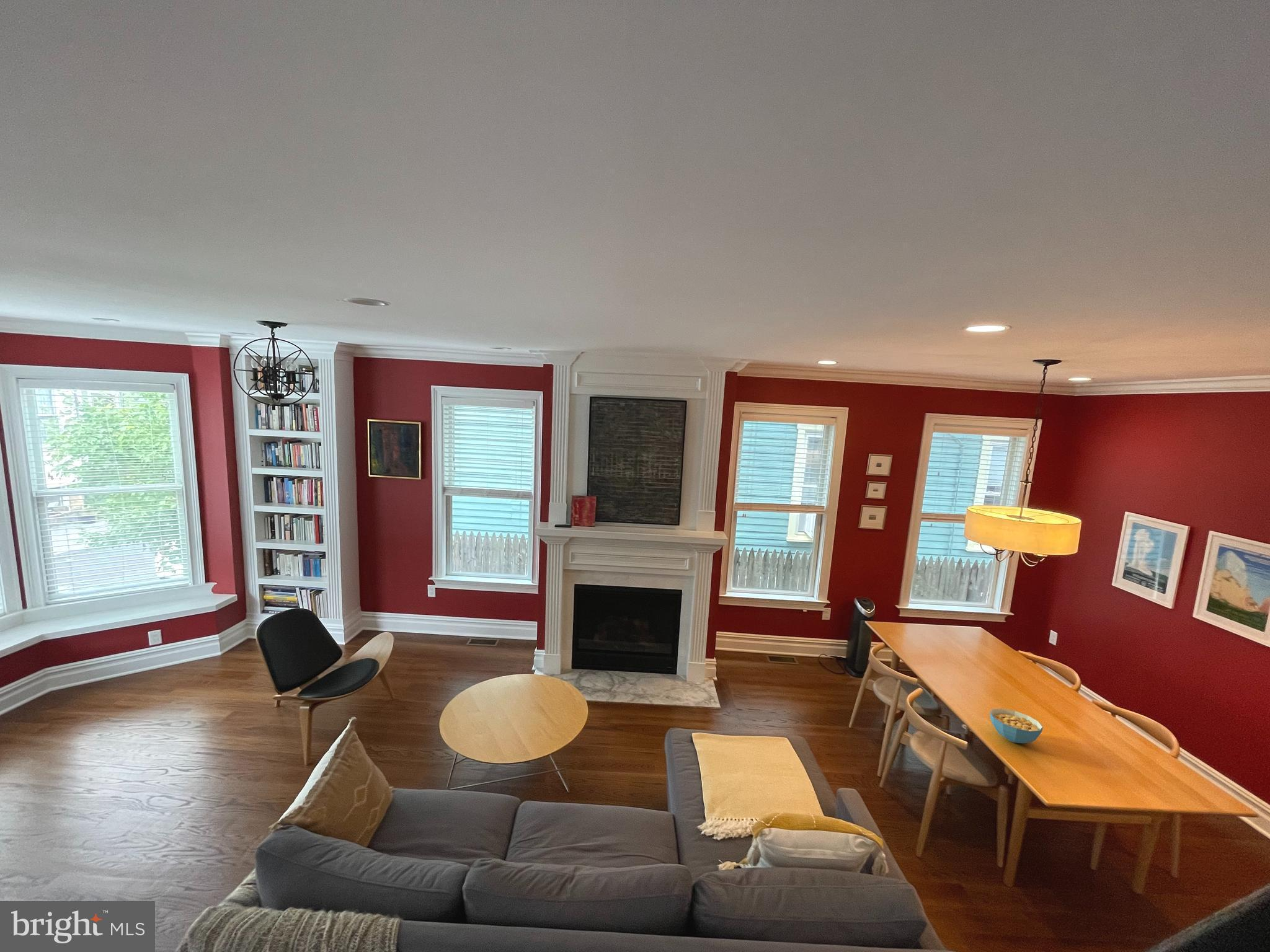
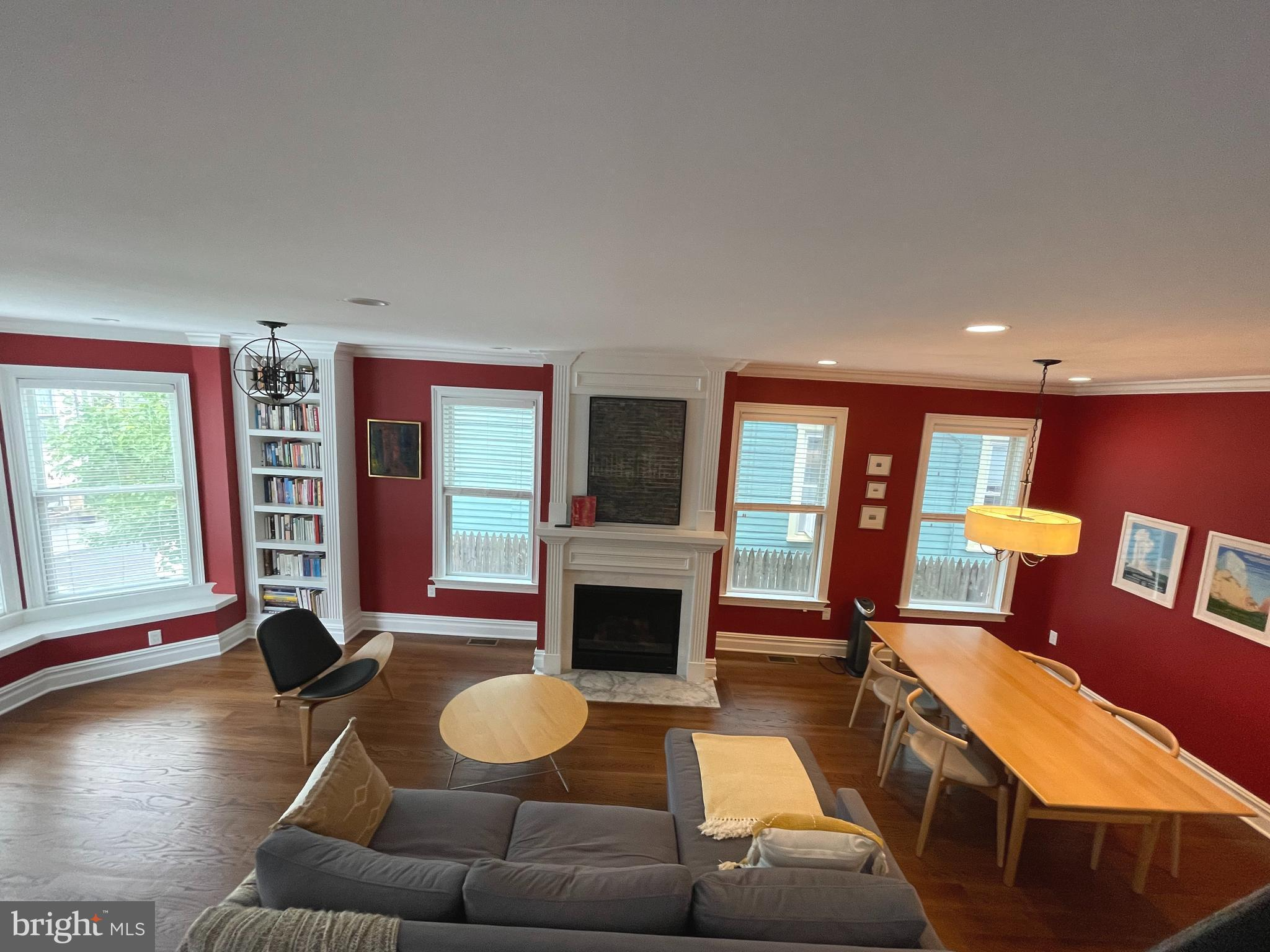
- cereal bowl (1015, 729)
